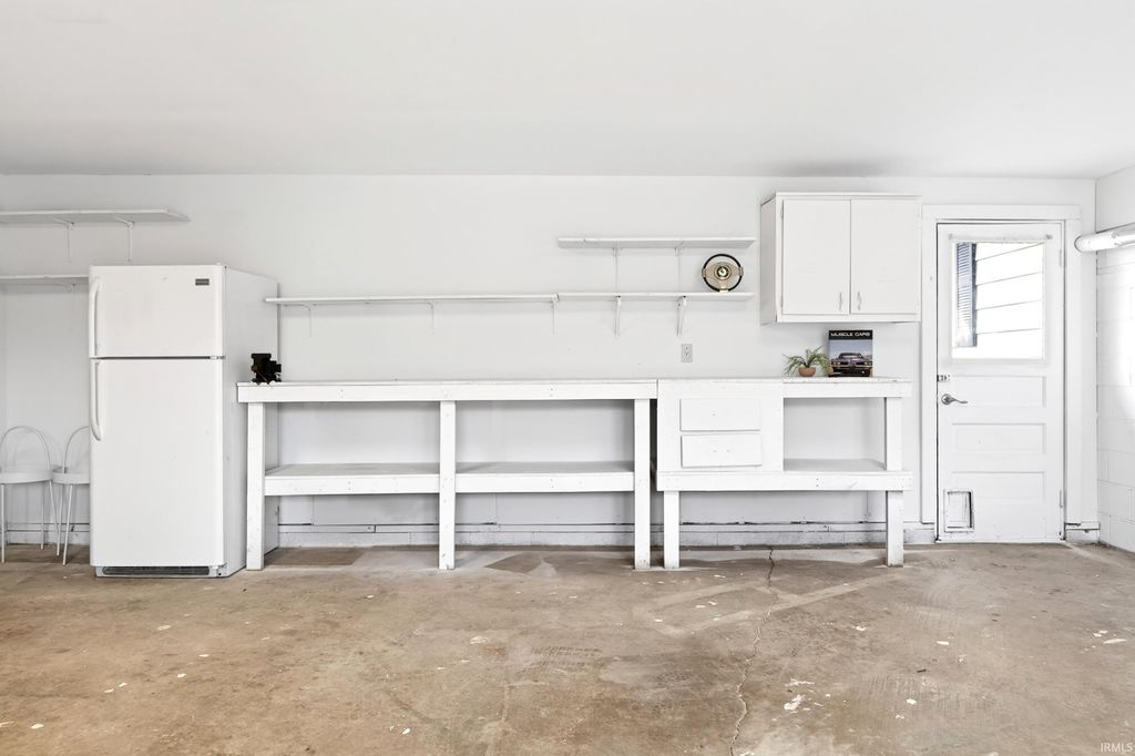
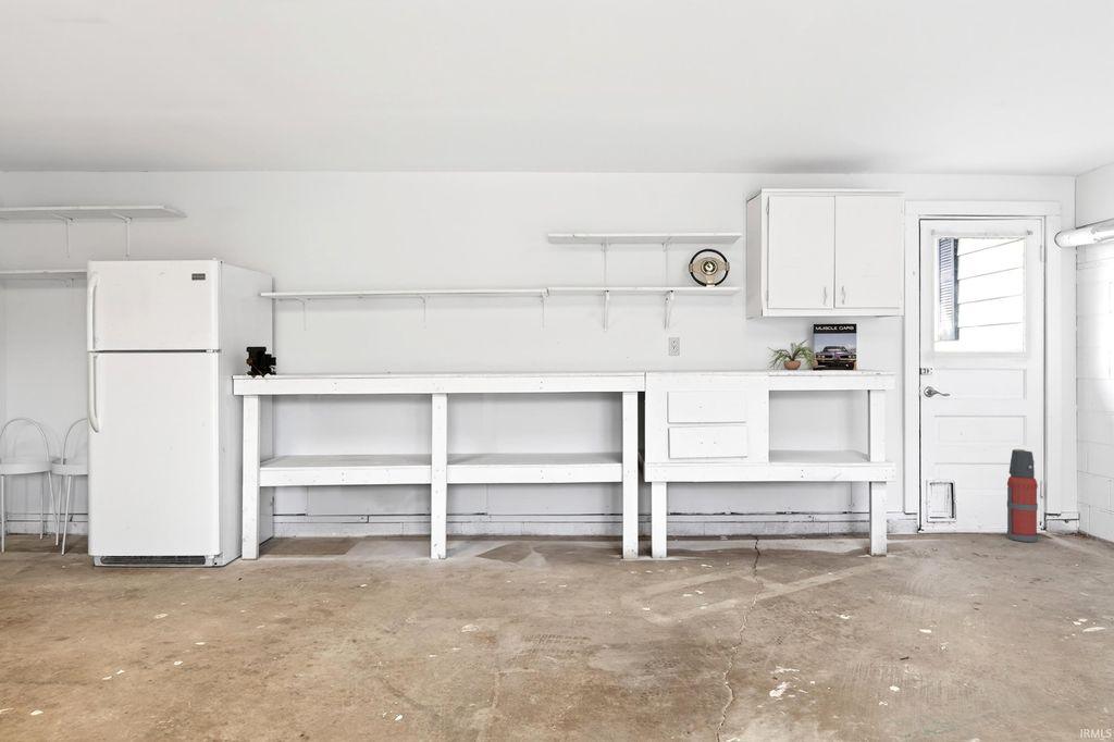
+ fire extinguisher (1020, 494)
